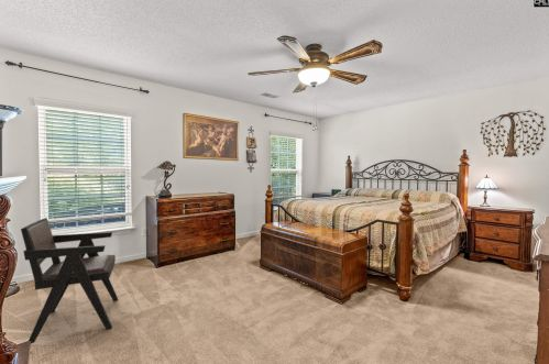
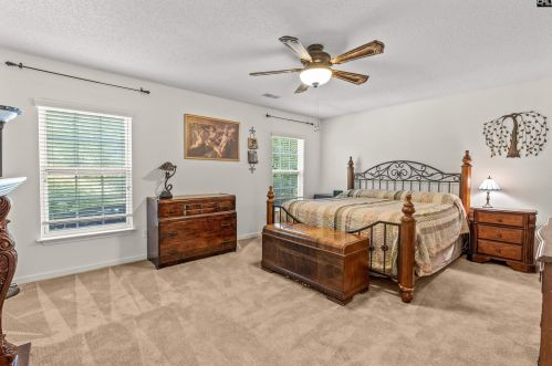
- armchair (75, 269)
